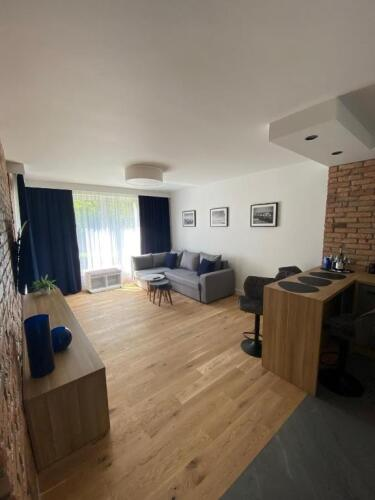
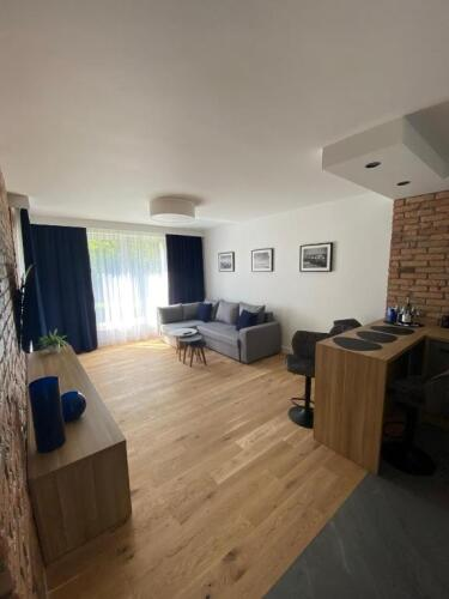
- bench (104, 279)
